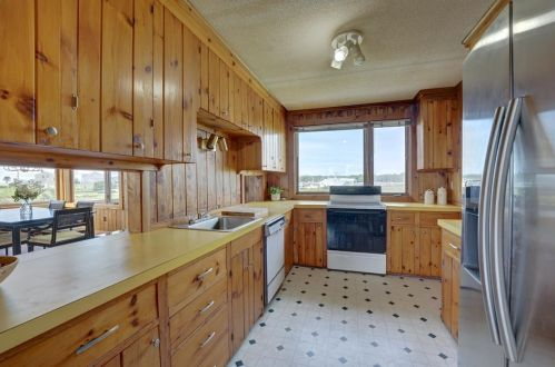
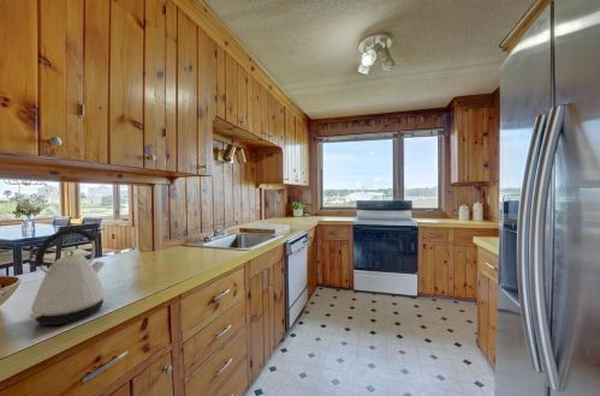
+ kettle (71, 271)
